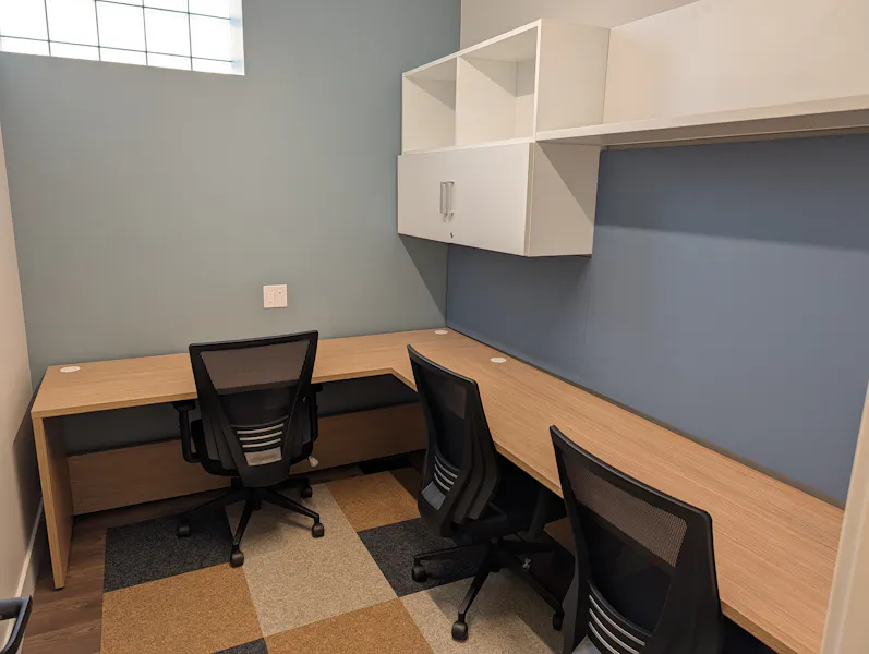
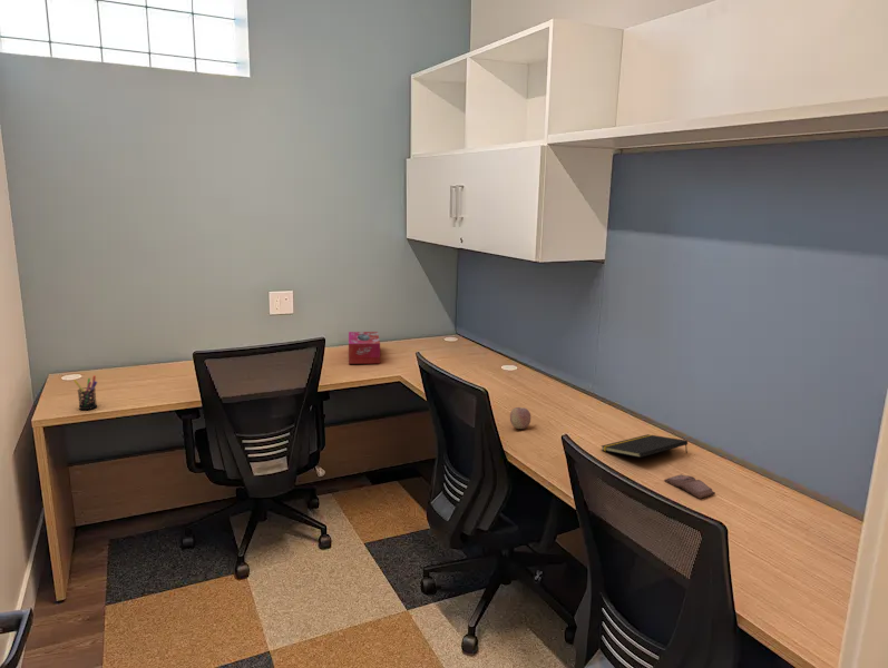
+ notepad (644, 445)
+ book (689, 483)
+ tissue box (363, 346)
+ pen holder (88, 391)
+ fruit (520, 418)
